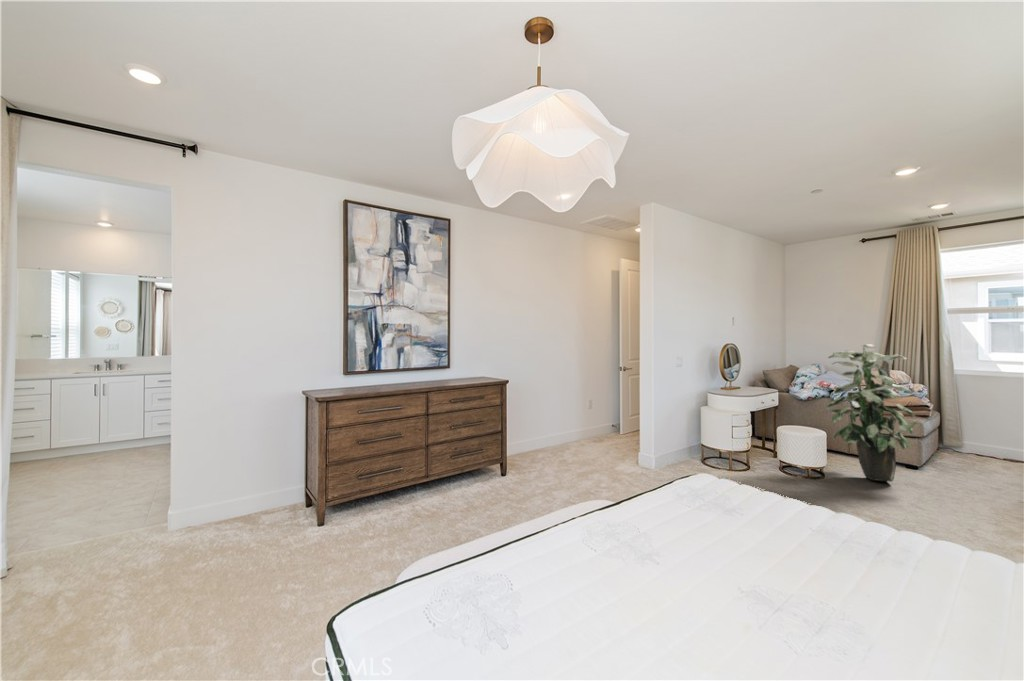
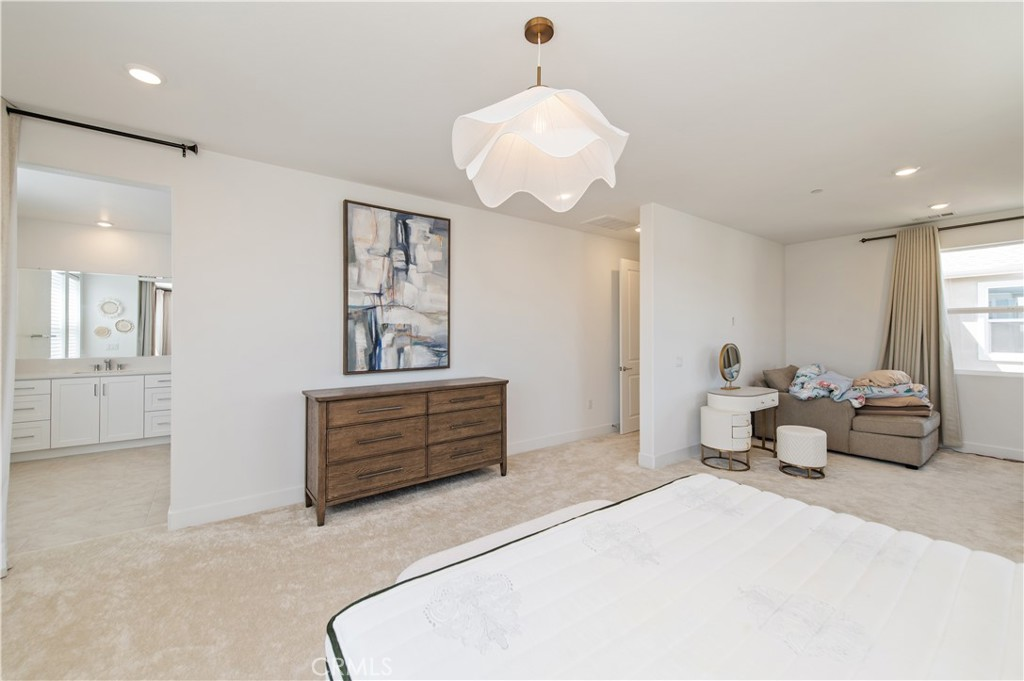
- indoor plant (868, 411)
